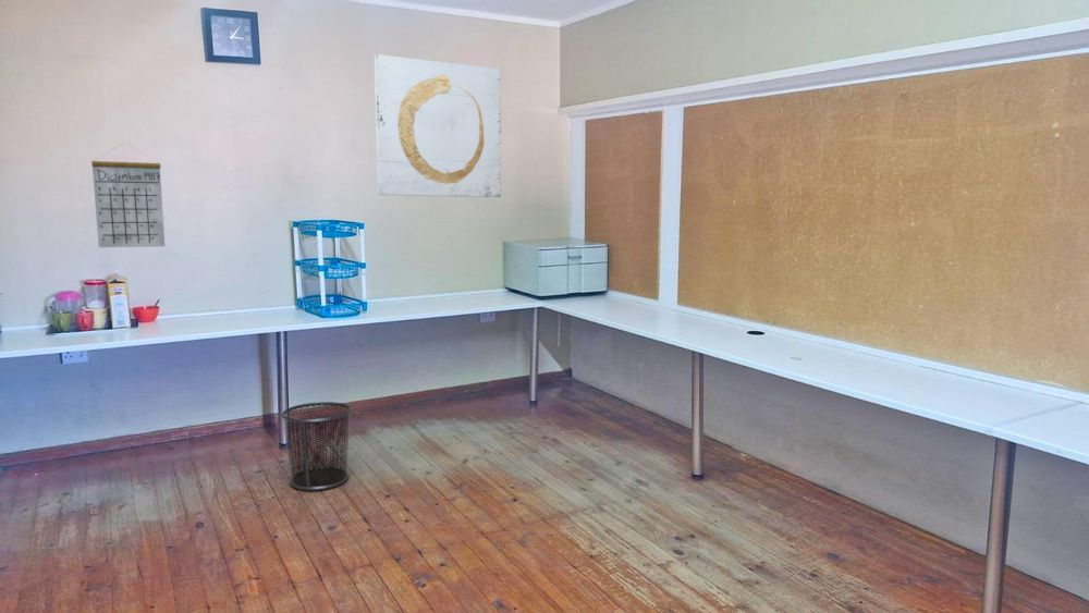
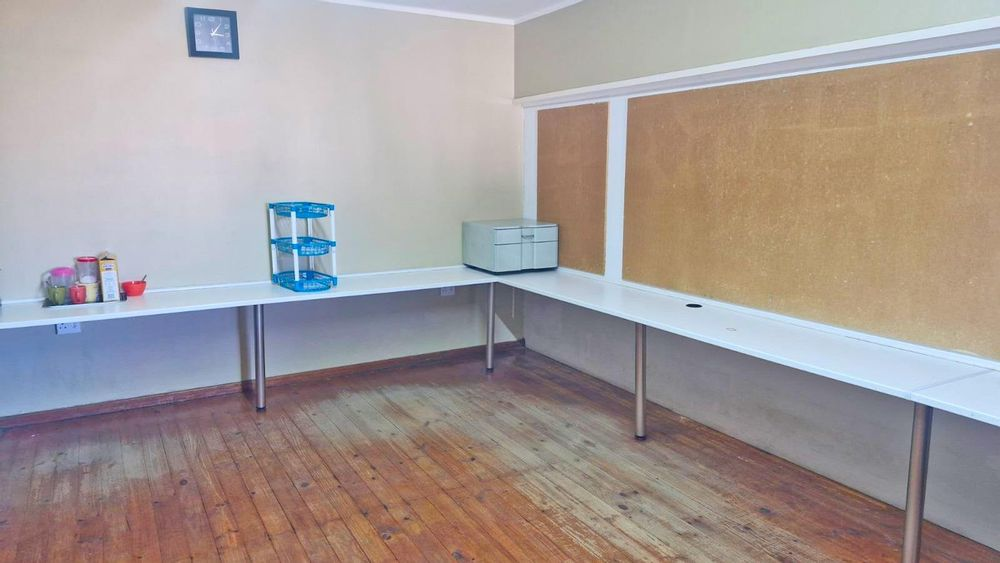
- wall art (440, 130)
- waste bin (318, 445)
- calendar (129, 195)
